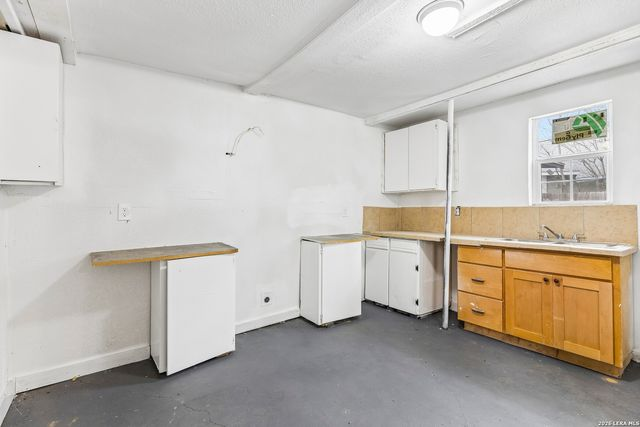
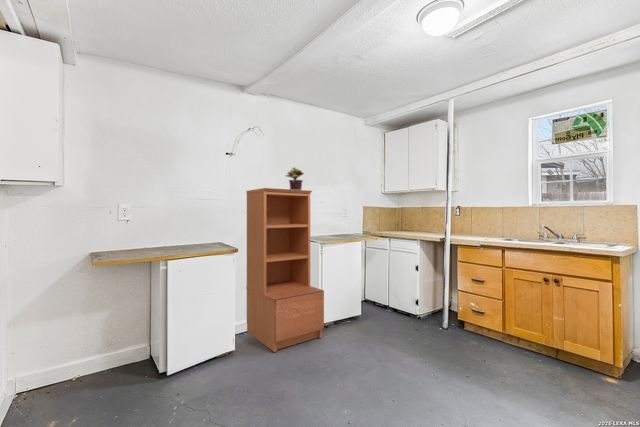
+ potted plant (294, 179)
+ bookshelf (284, 262)
